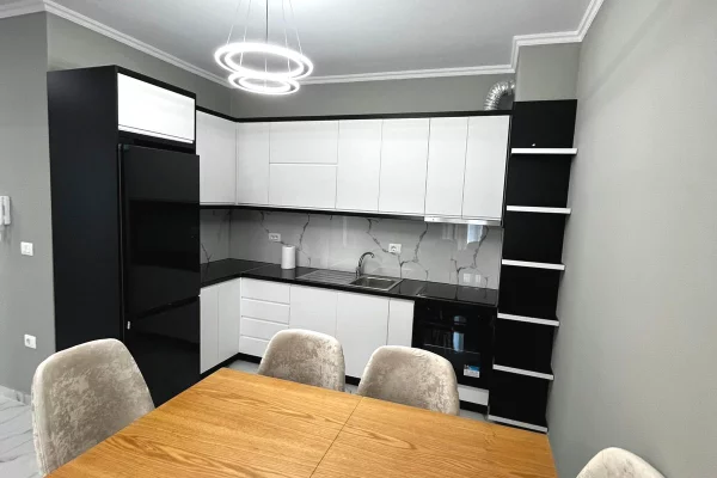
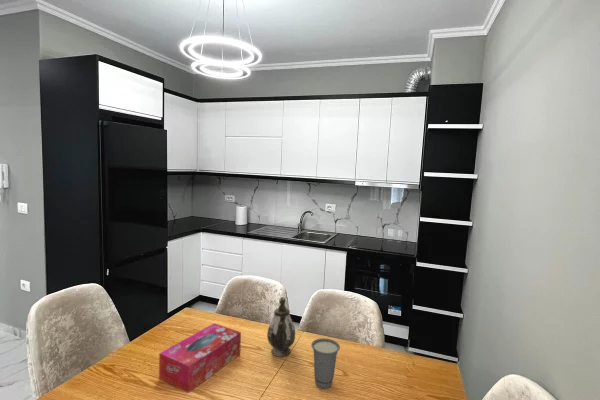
+ teapot (281, 325)
+ tissue box (202, 353)
+ cup (324, 364)
